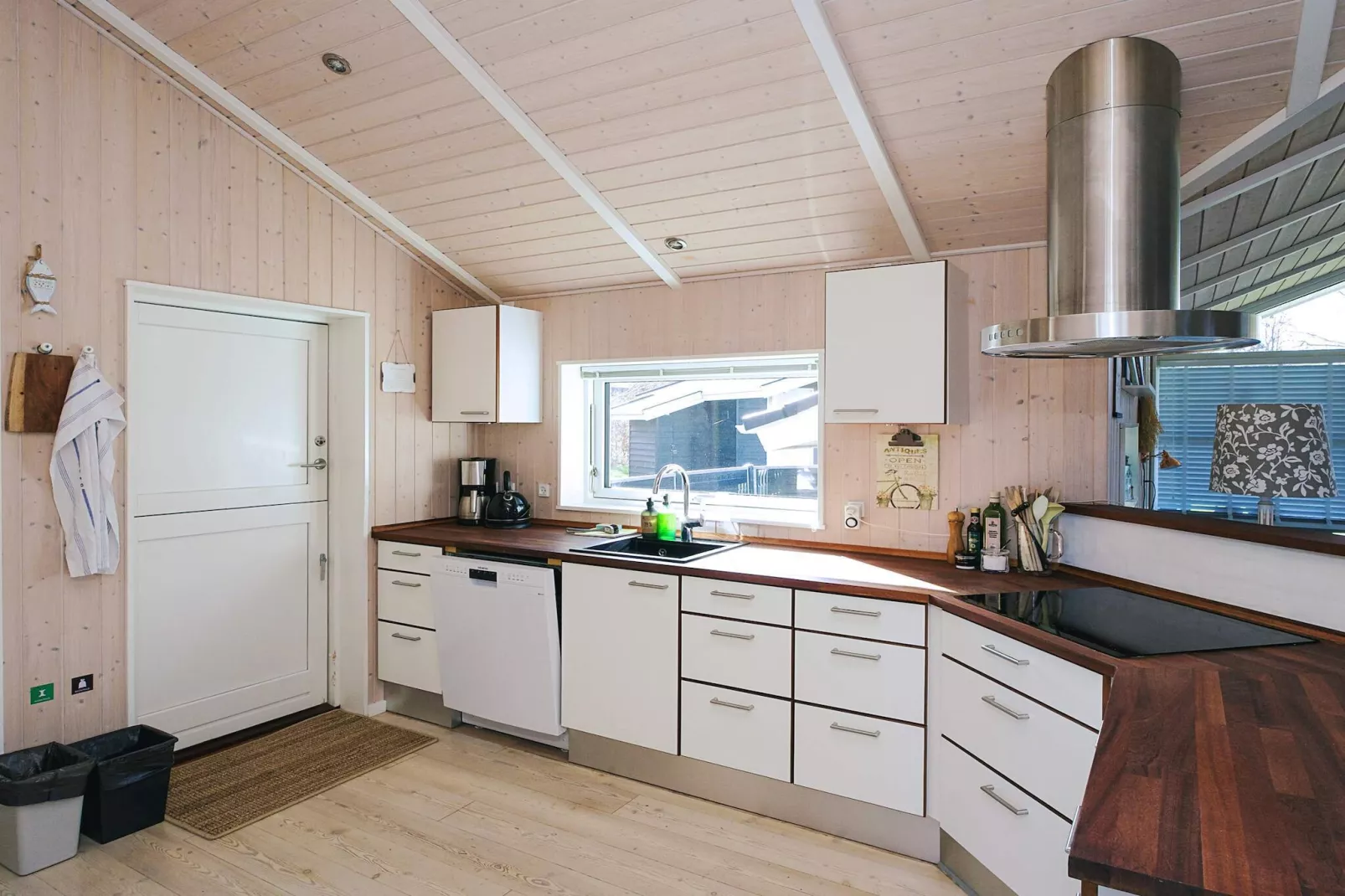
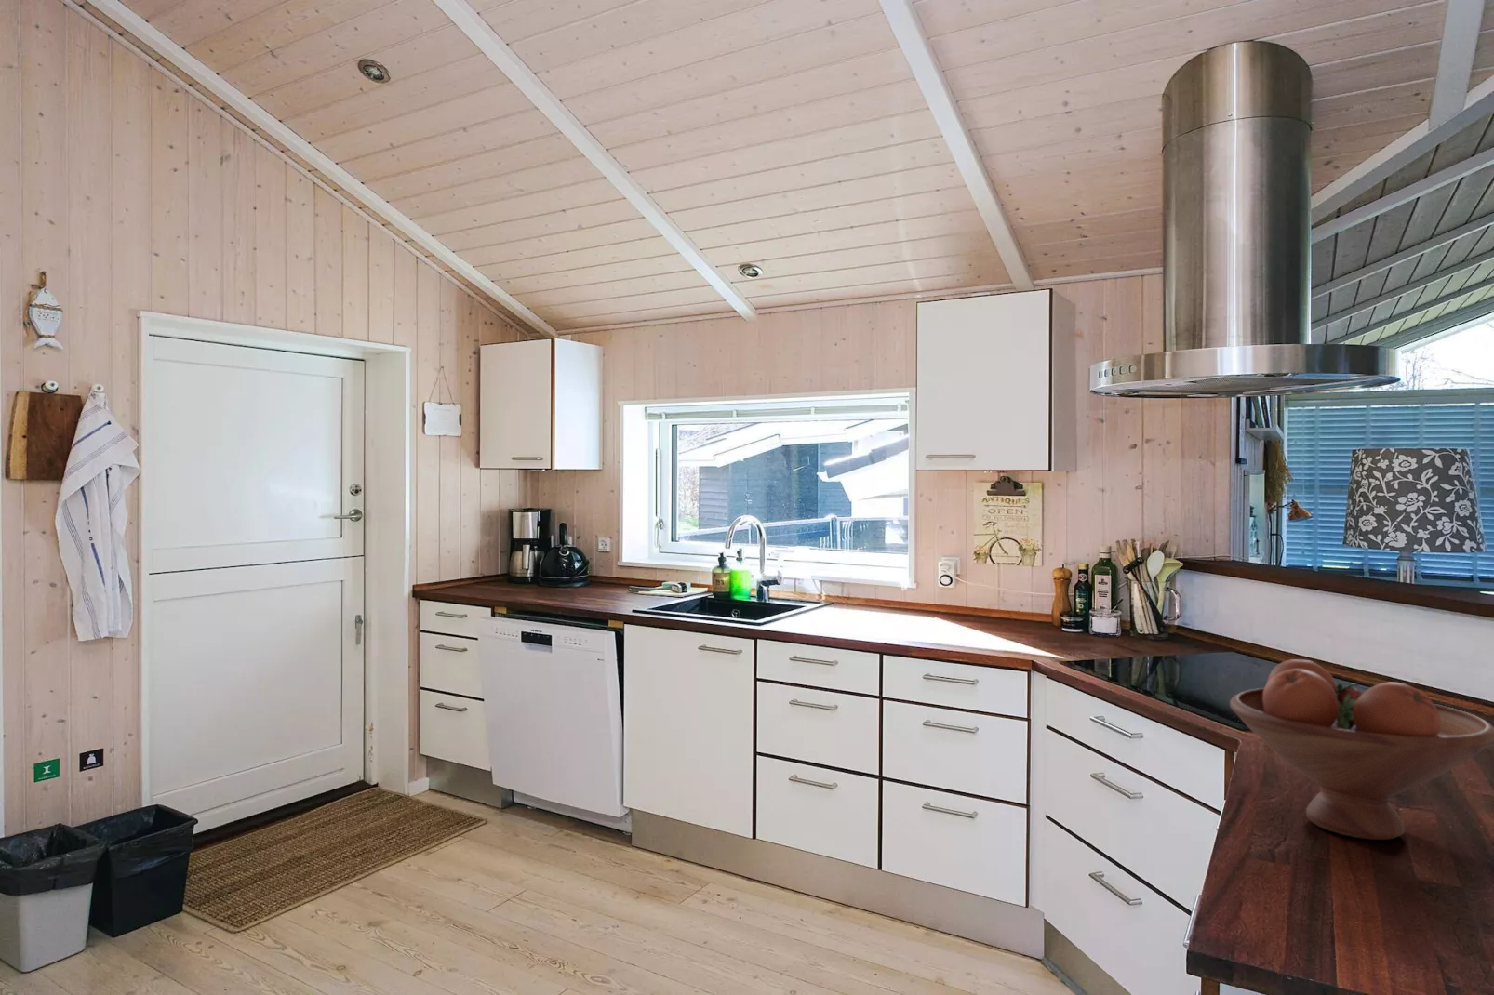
+ fruit bowl (1354, 746)
